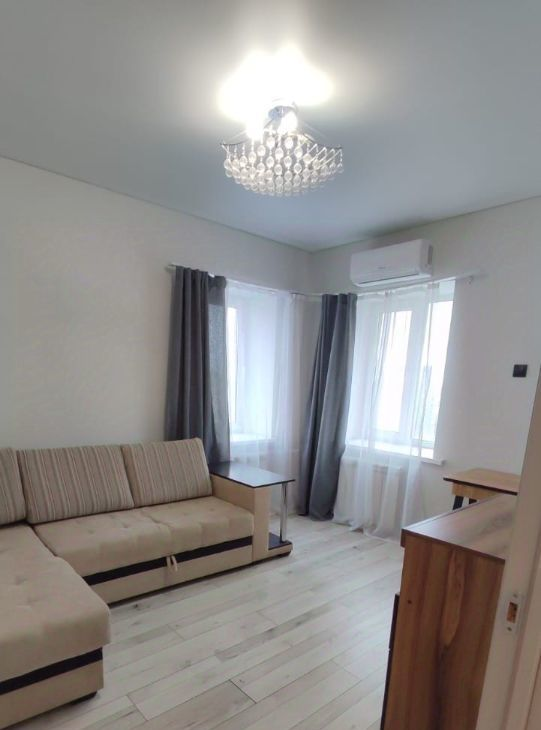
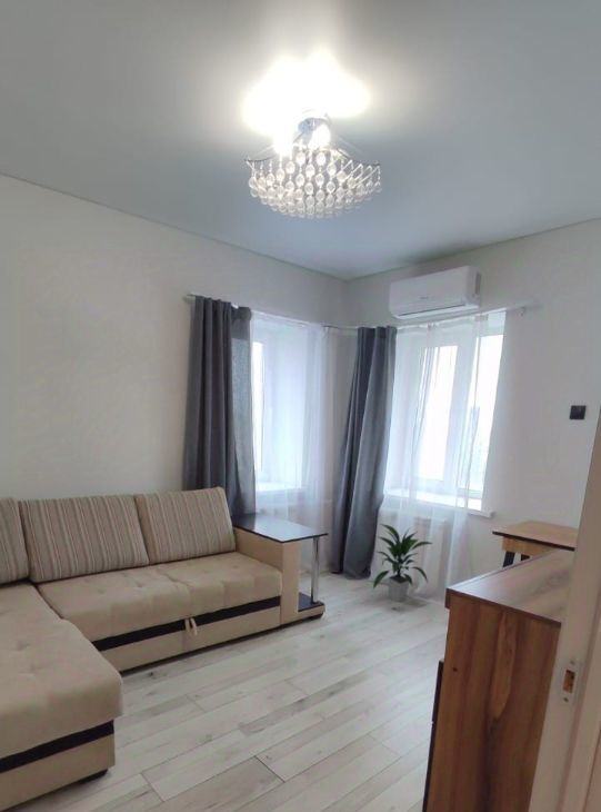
+ indoor plant (398, 561)
